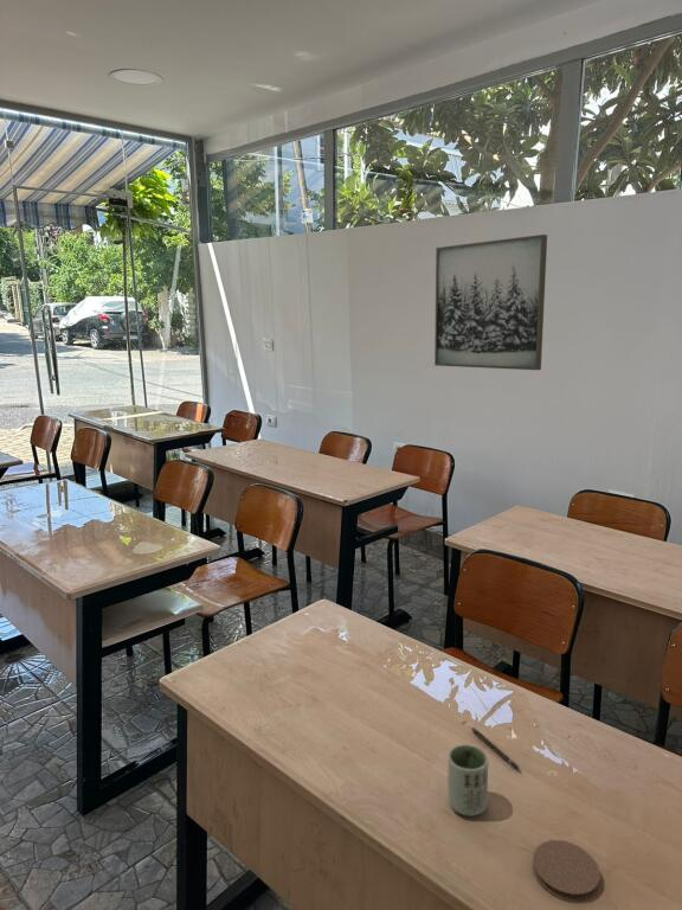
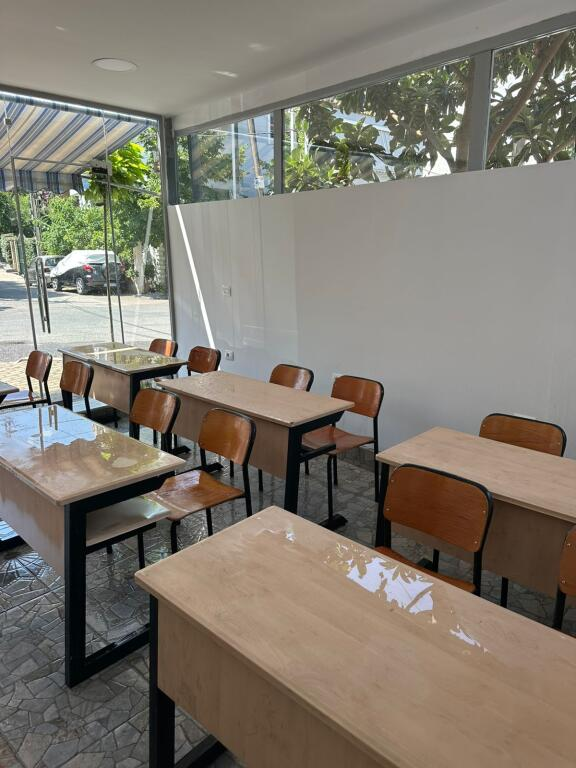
- cup (468, 781)
- coaster (565, 869)
- pen (495, 748)
- wall art (485, 306)
